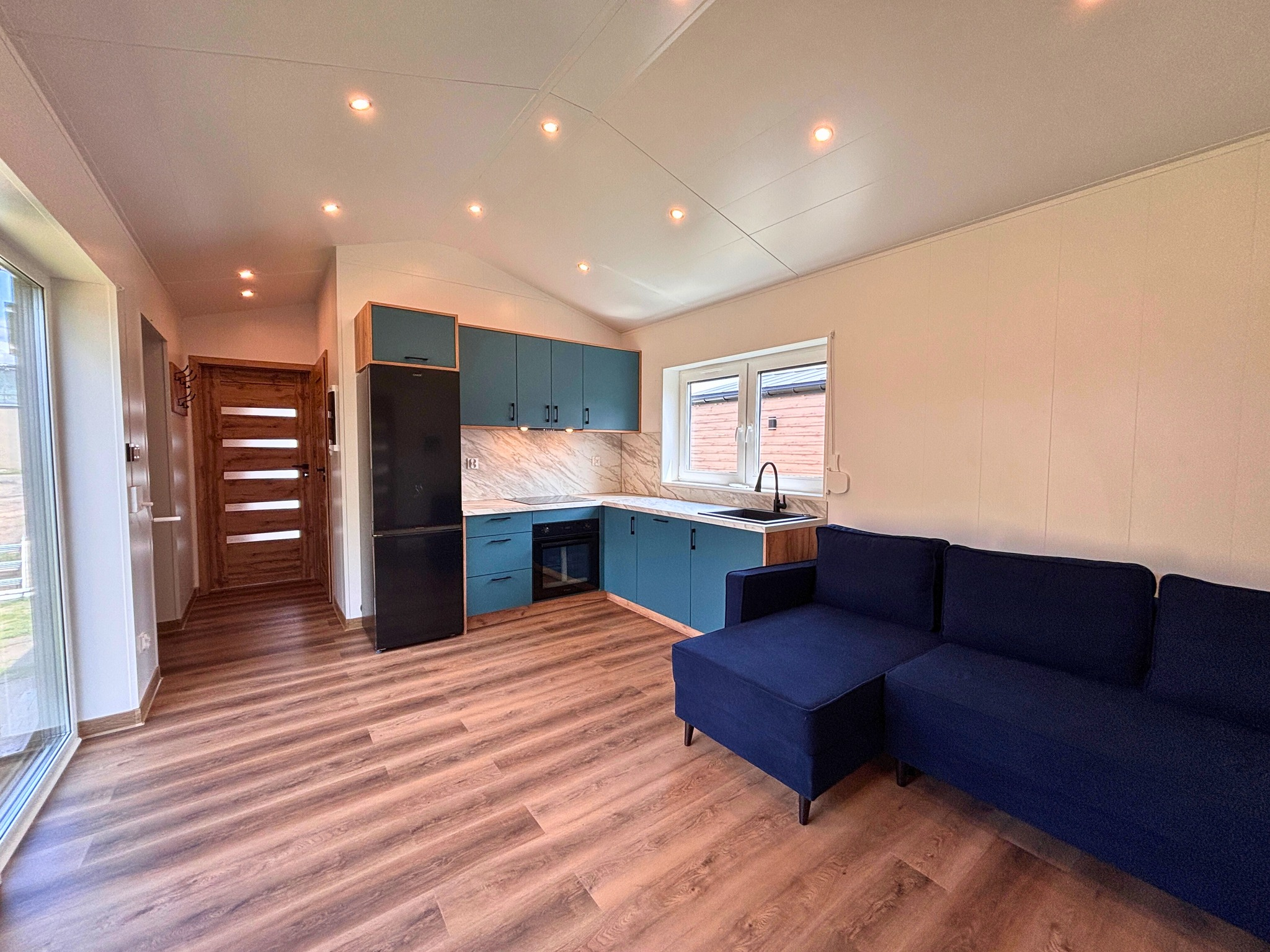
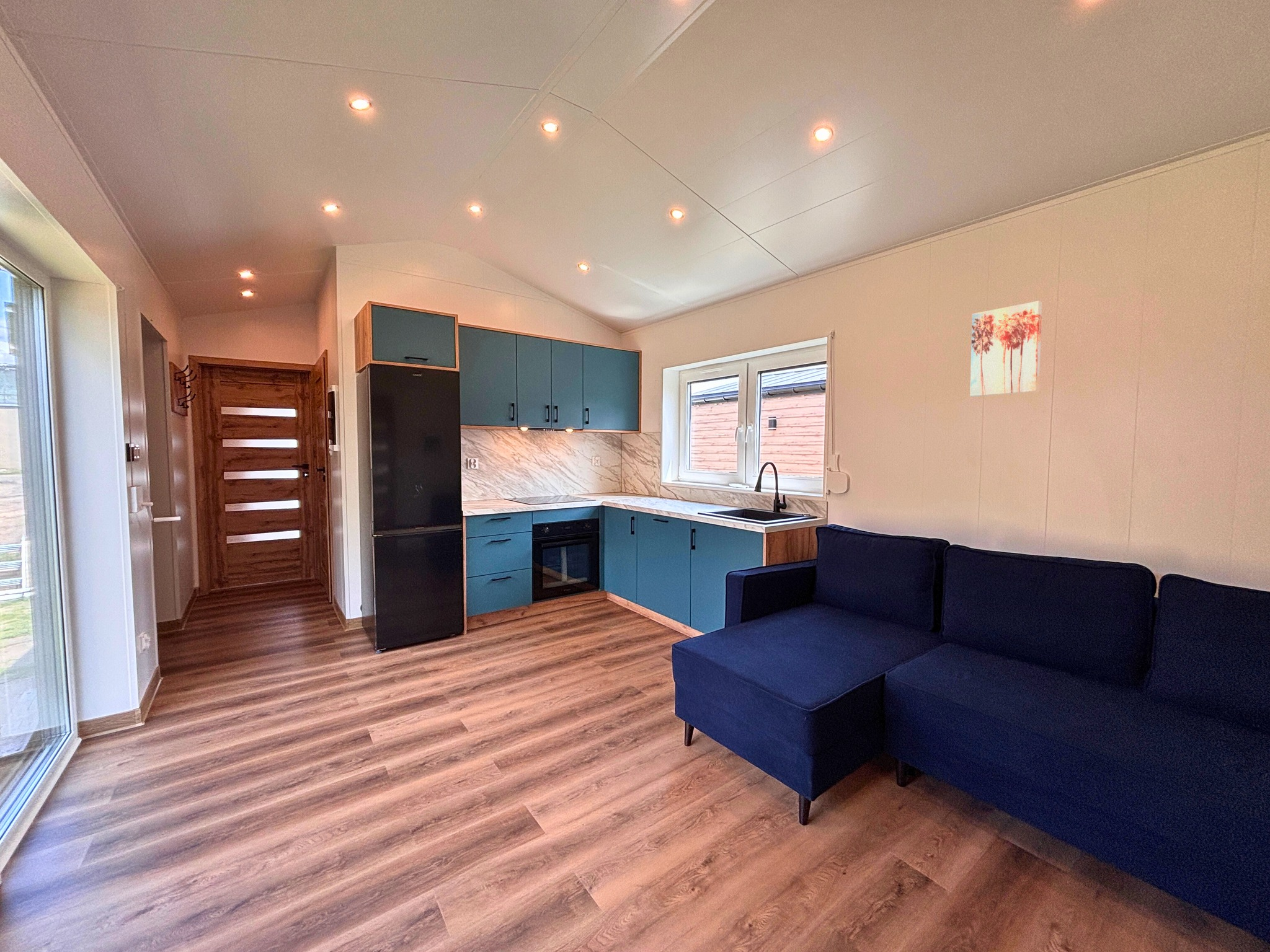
+ wall art (1004, 351)
